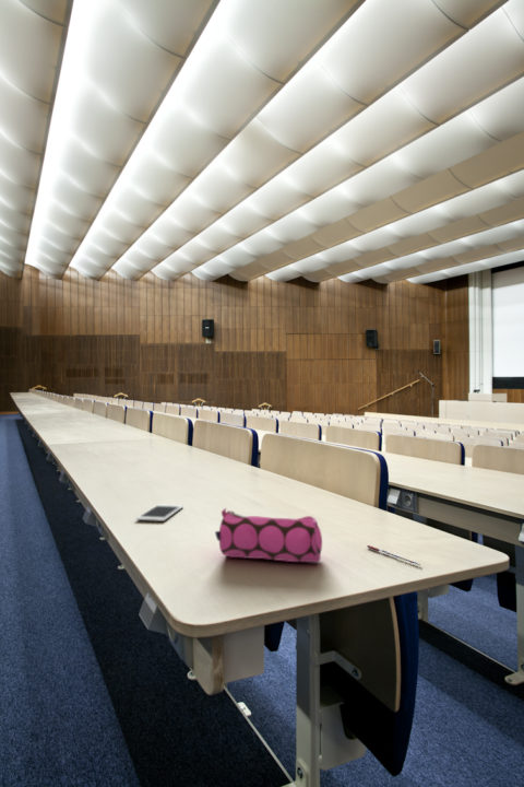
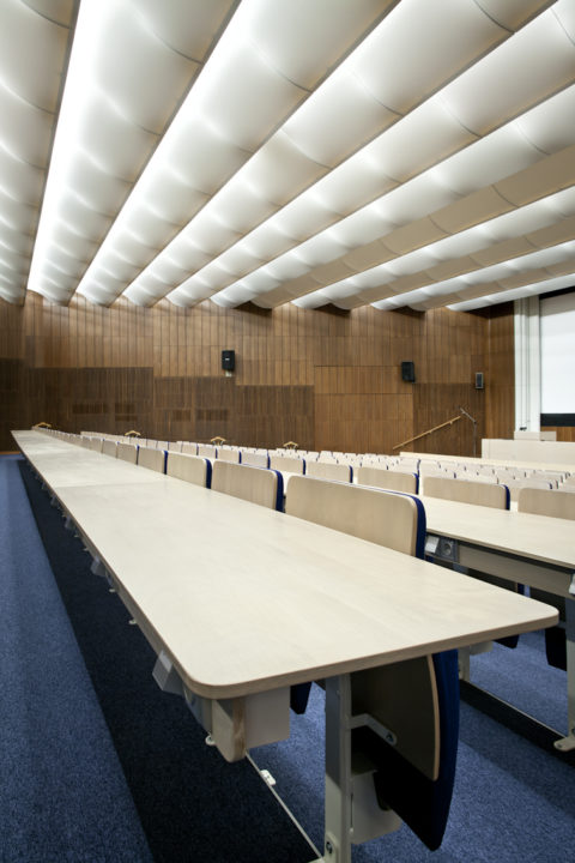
- pen (392, 554)
- cell phone (160, 512)
- pencil case (270, 535)
